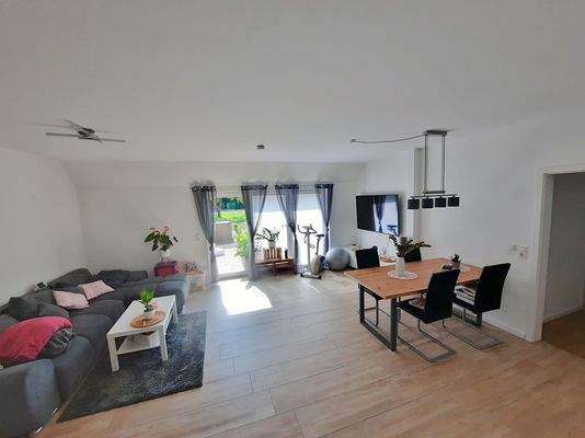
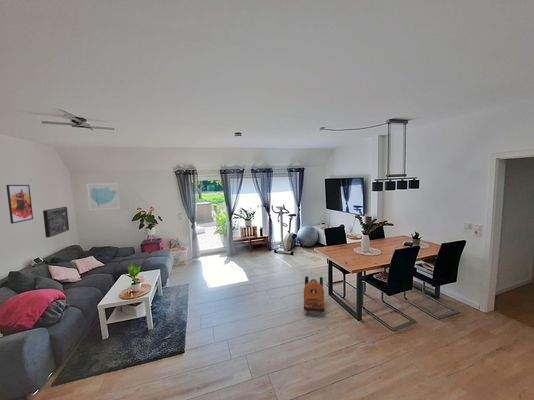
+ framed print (20, 203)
+ backpack (314, 296)
+ wall art (57, 221)
+ wall art (103, 196)
